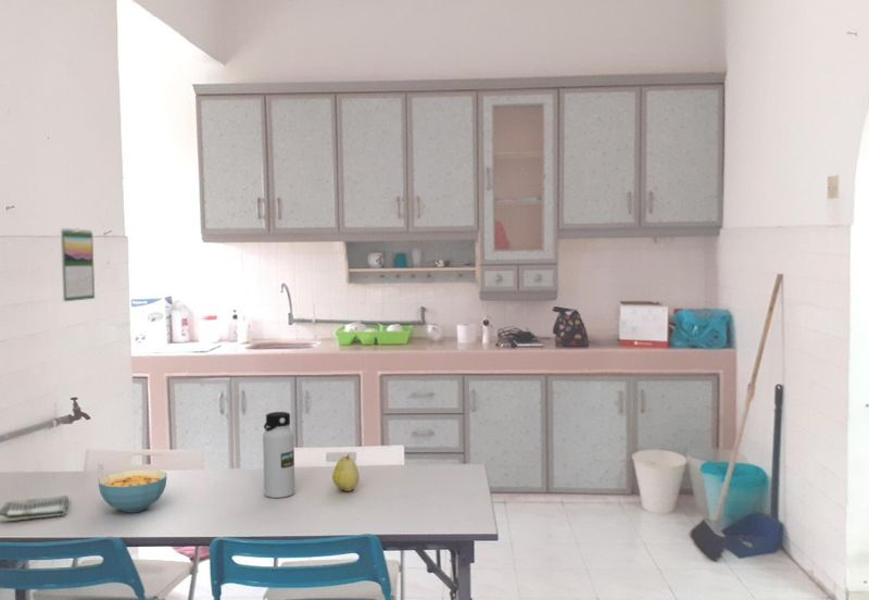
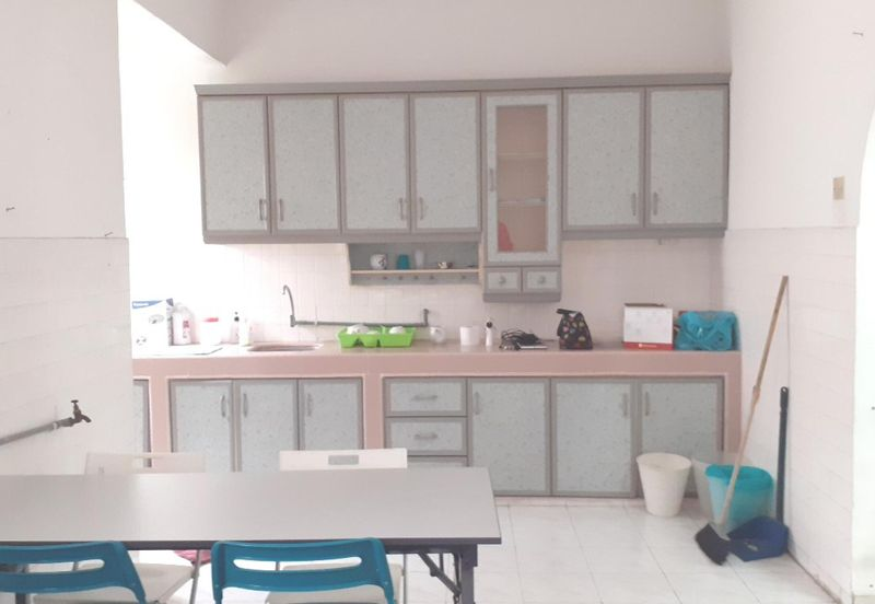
- dish towel (34, 507)
- calendar (78, 264)
- cereal bowl (134, 493)
- water bottle (278, 453)
- fruit (345, 472)
